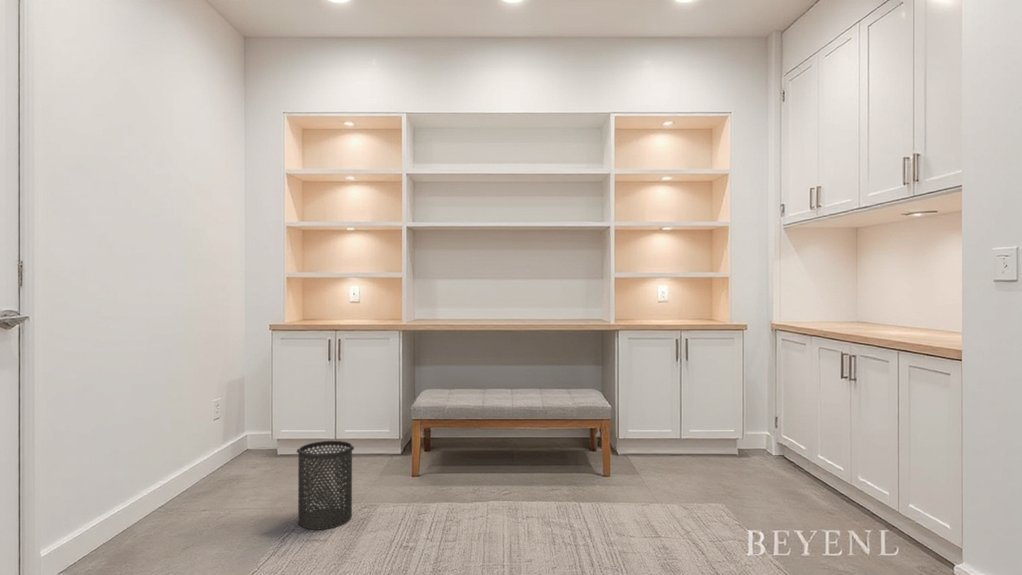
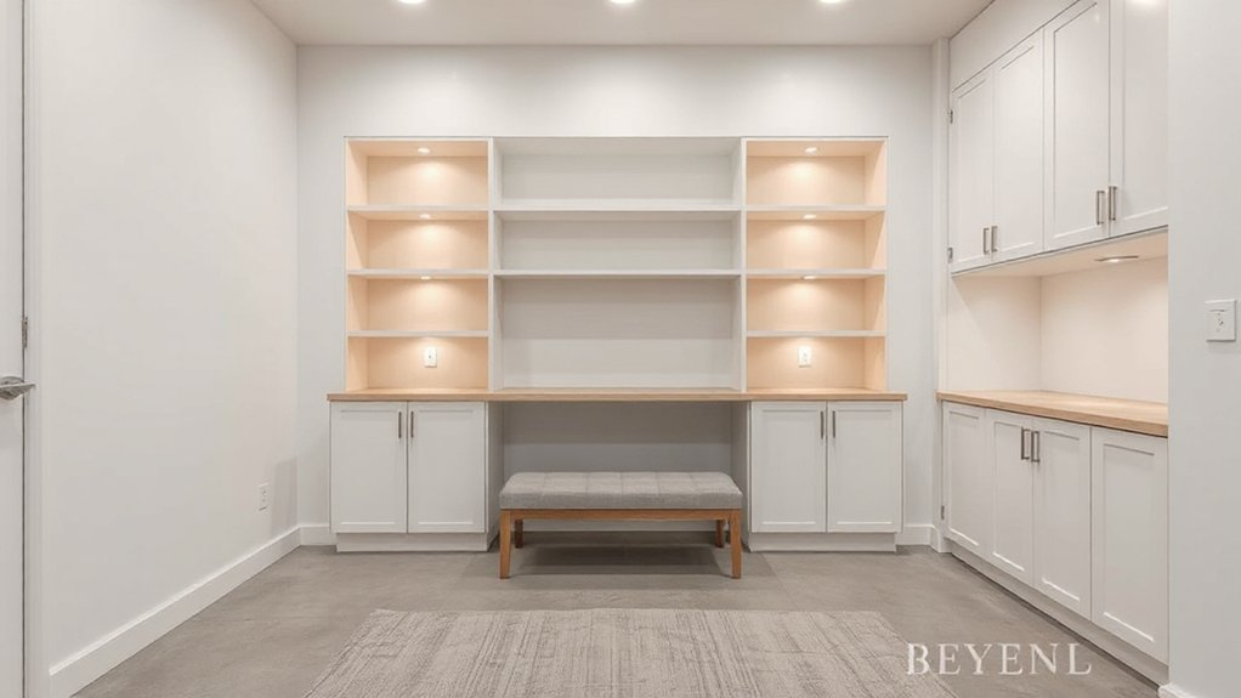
- trash can (325, 483)
